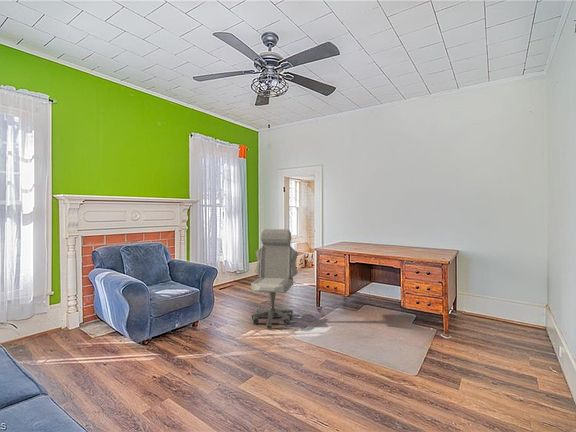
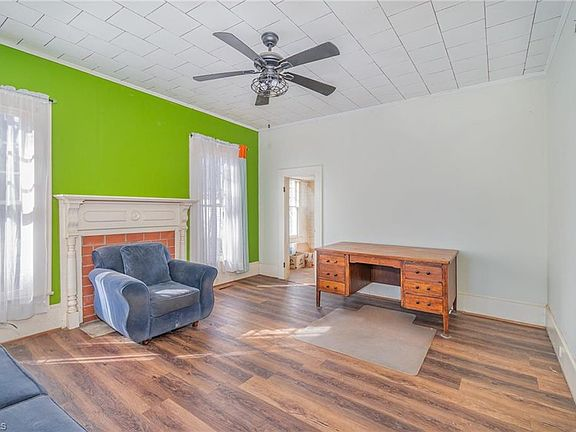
- office chair (272, 275)
